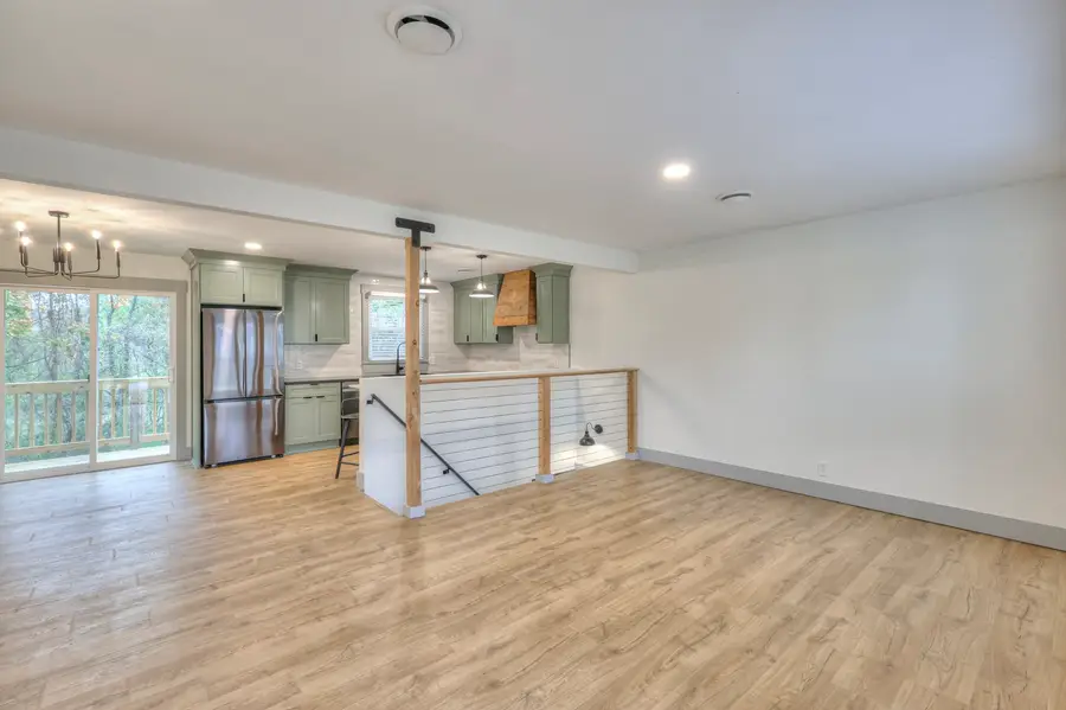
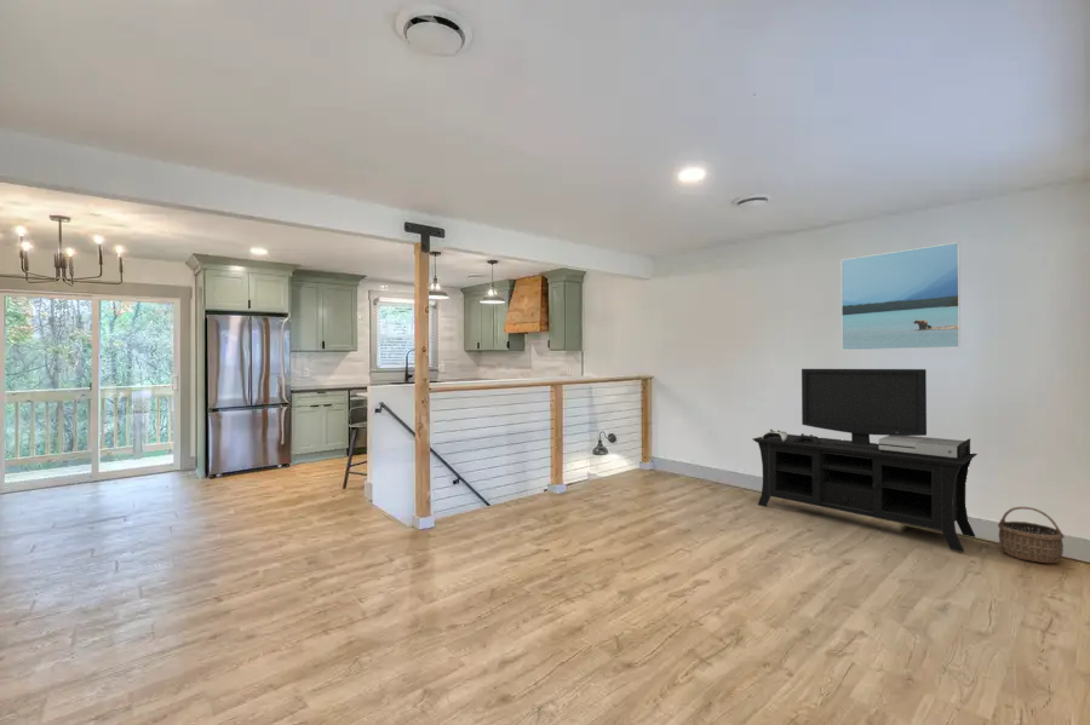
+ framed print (896, 300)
+ wicker basket (1029, 531)
+ media console (854, 444)
